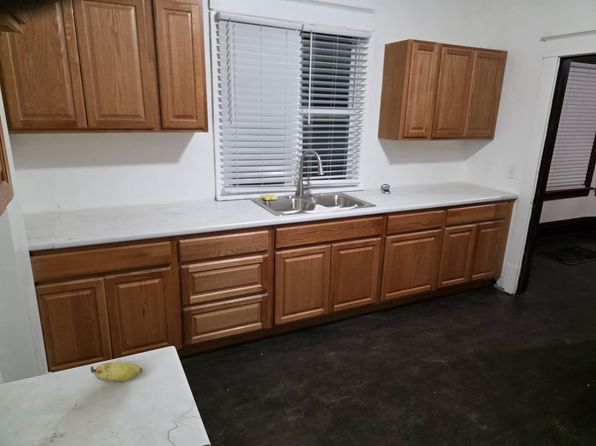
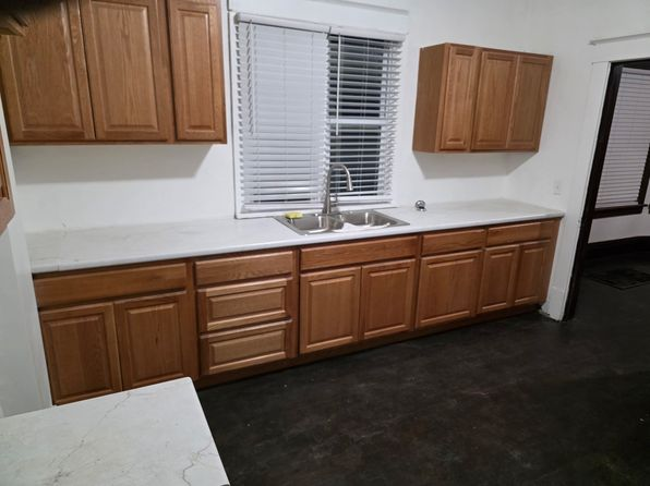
- banana (118, 371)
